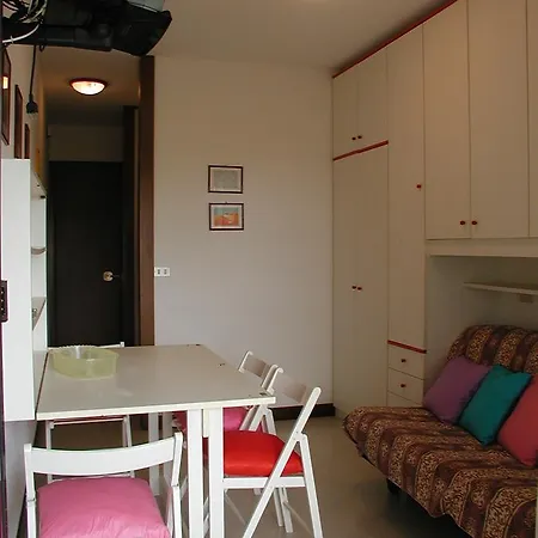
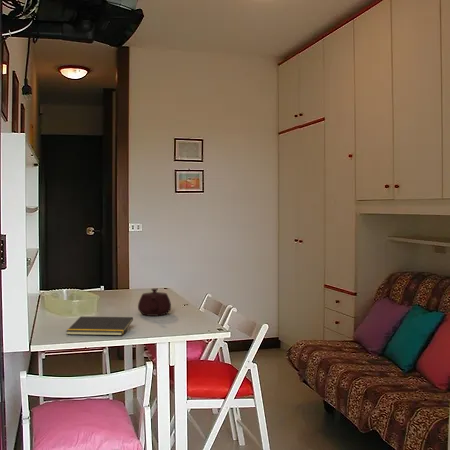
+ teapot (154, 301)
+ notepad (100, 325)
